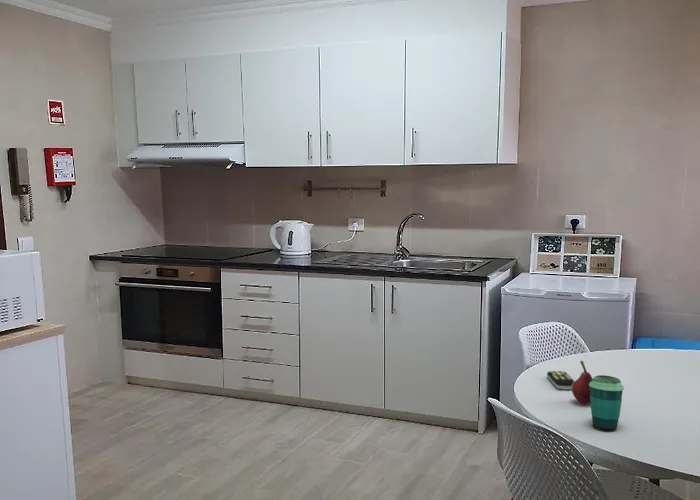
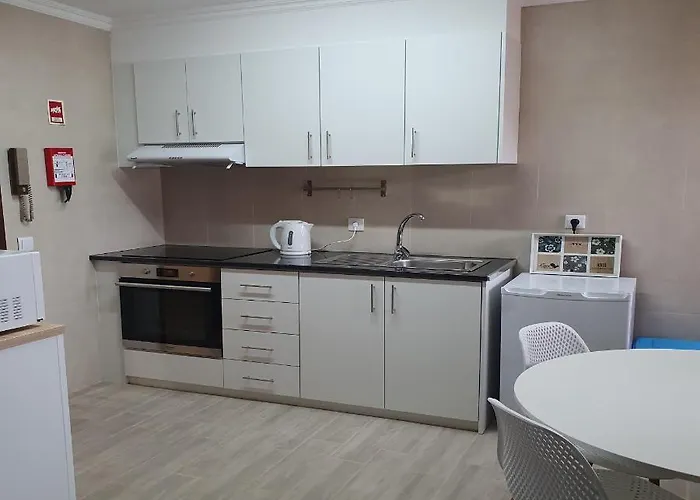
- fruit (585, 381)
- remote control (561, 379)
- cup (605, 402)
